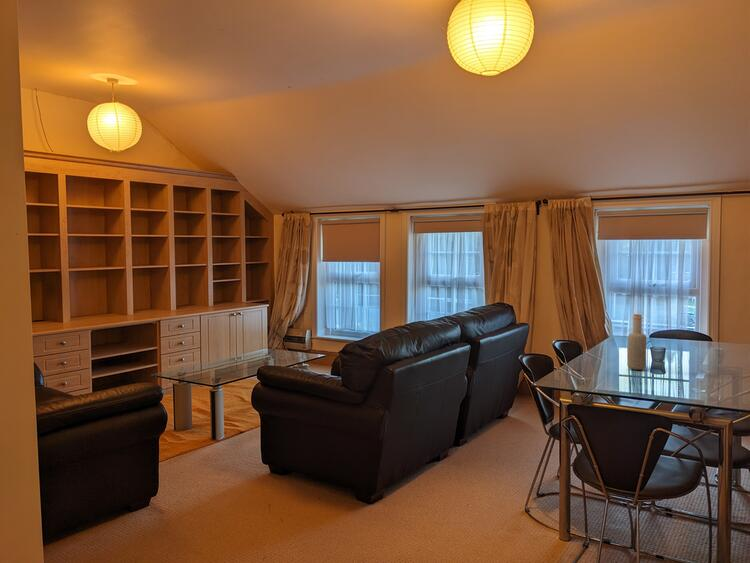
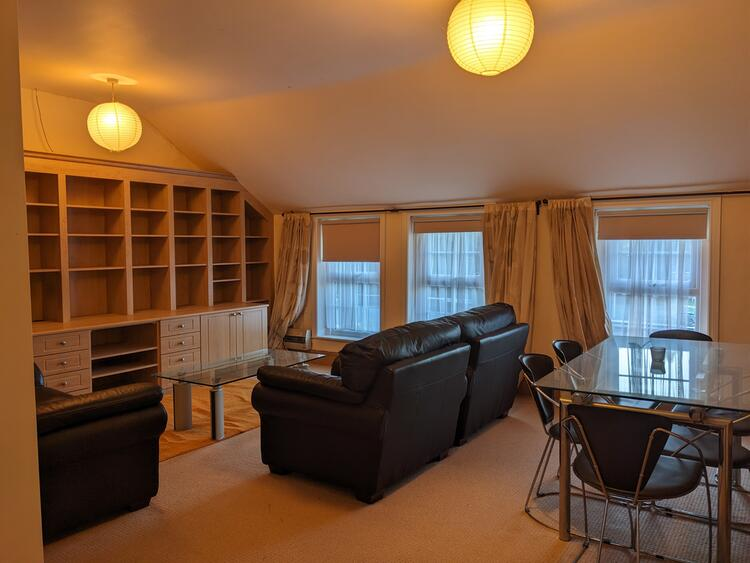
- bottle (636, 341)
